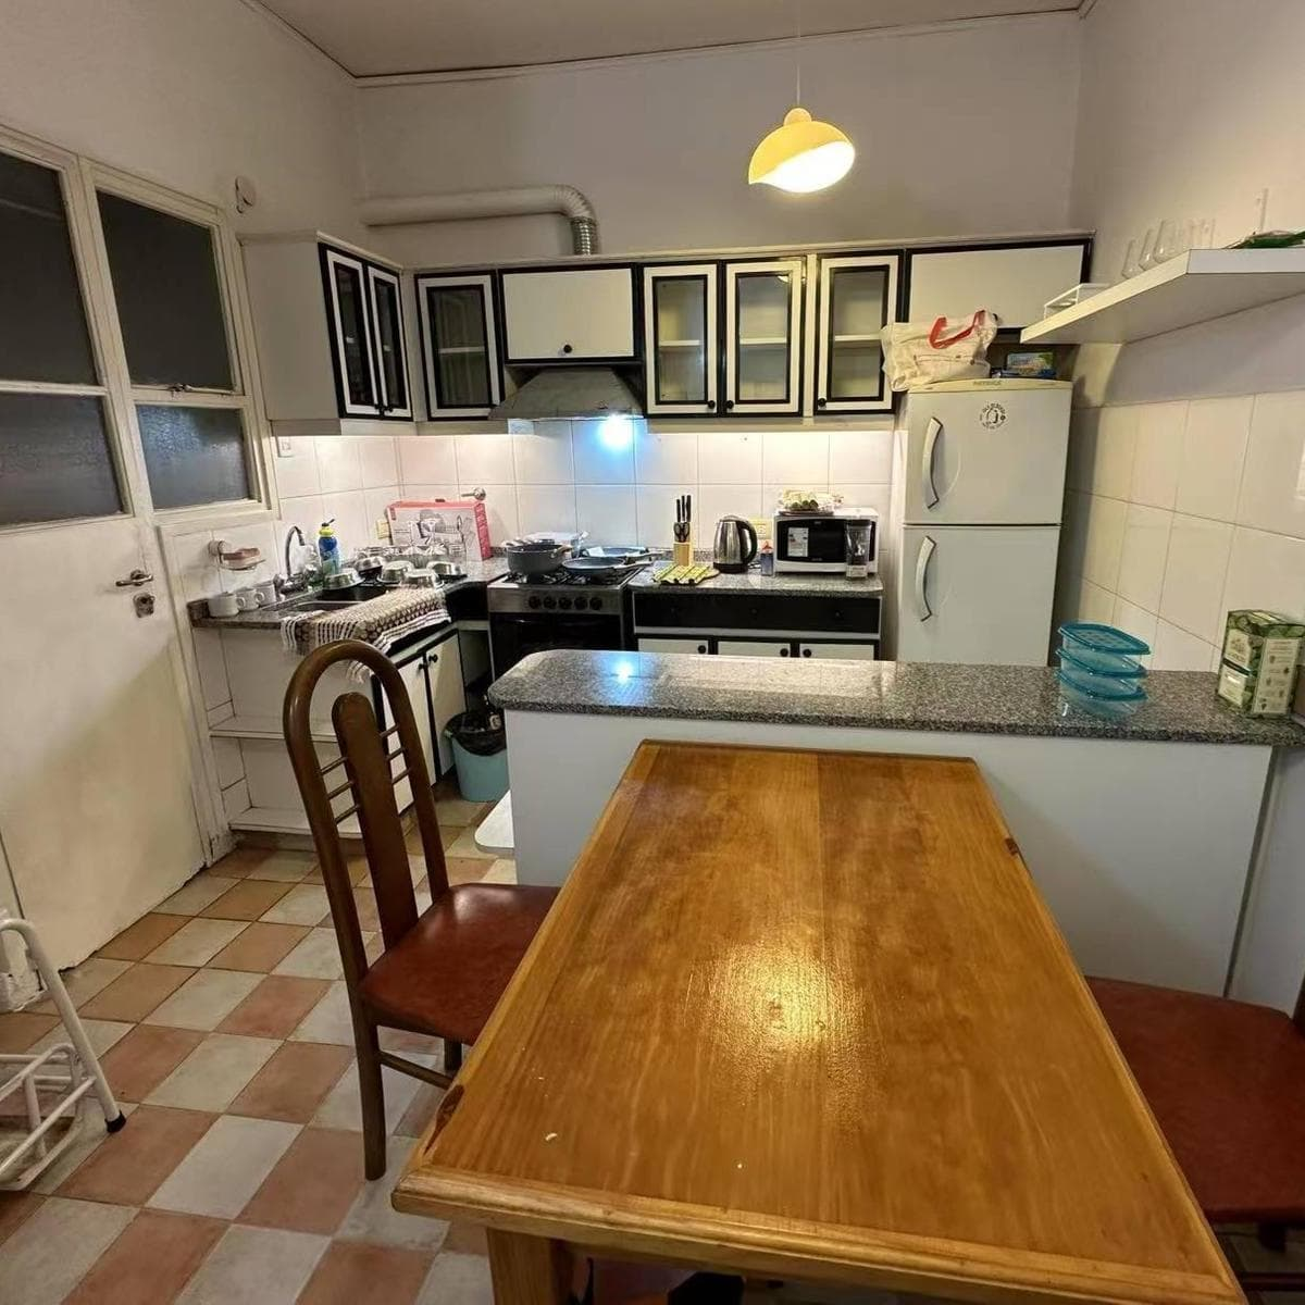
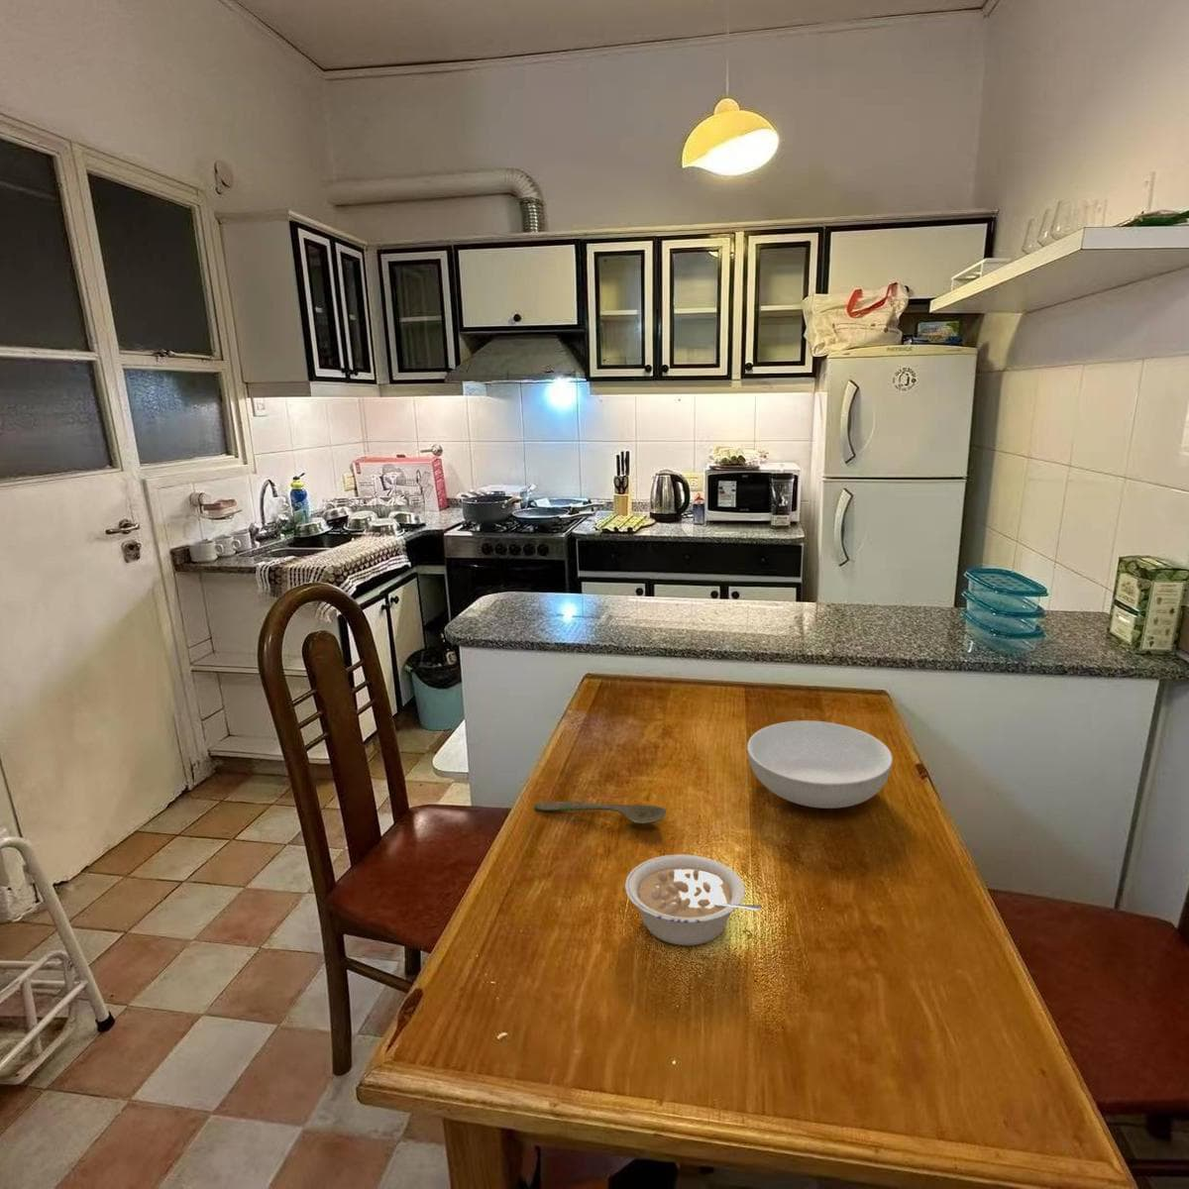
+ legume (688, 899)
+ spoon (599, 809)
+ serving bowl (817, 769)
